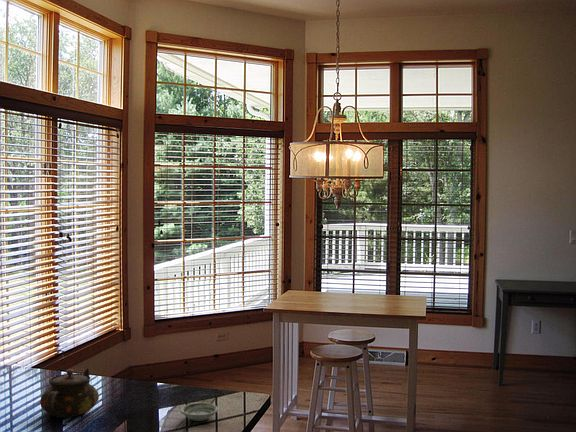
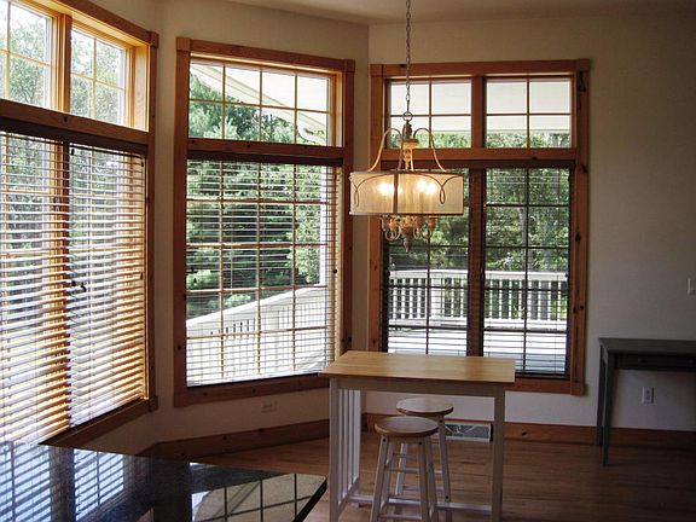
- teapot (70, 390)
- saucer (199, 412)
